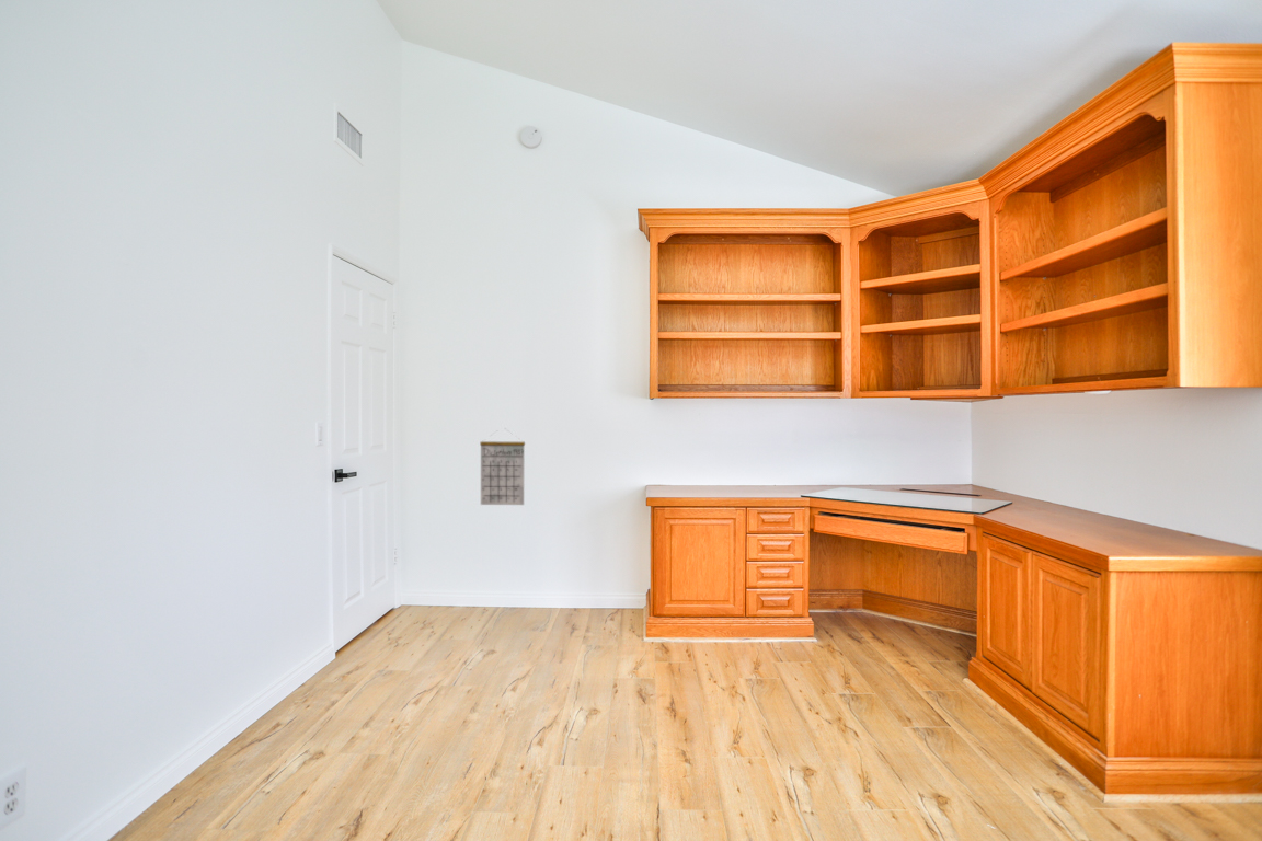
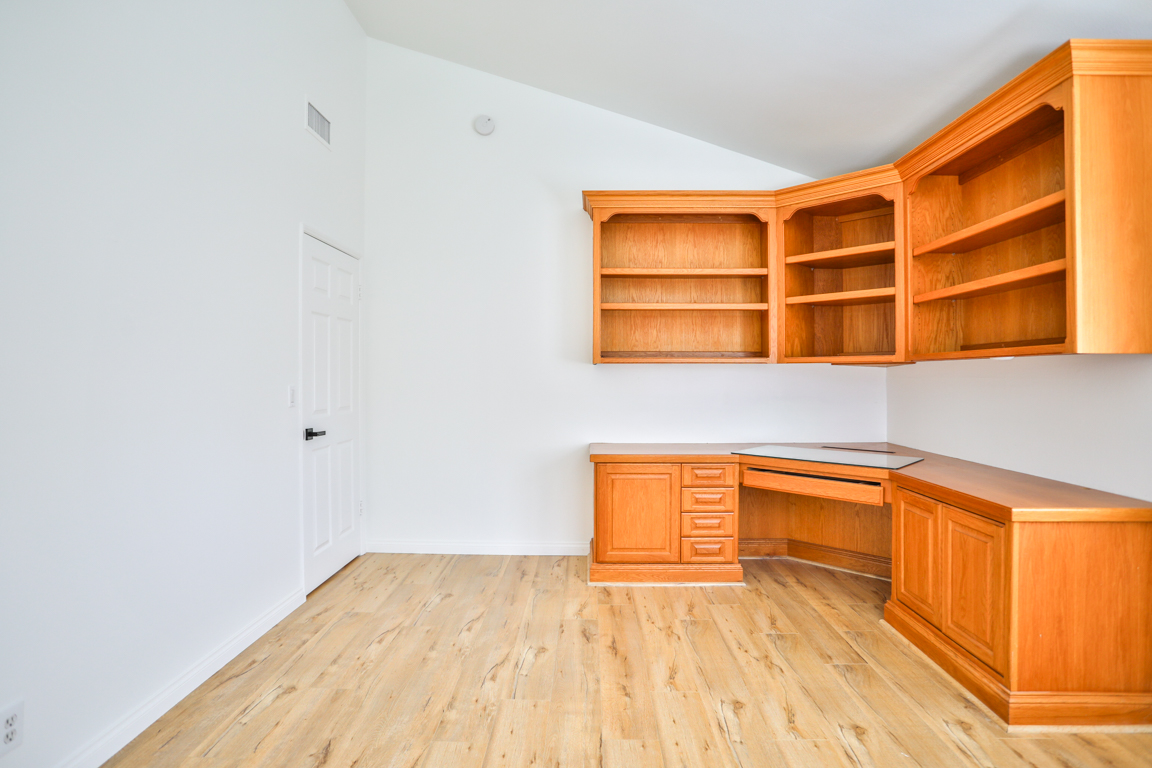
- calendar (502, 465)
